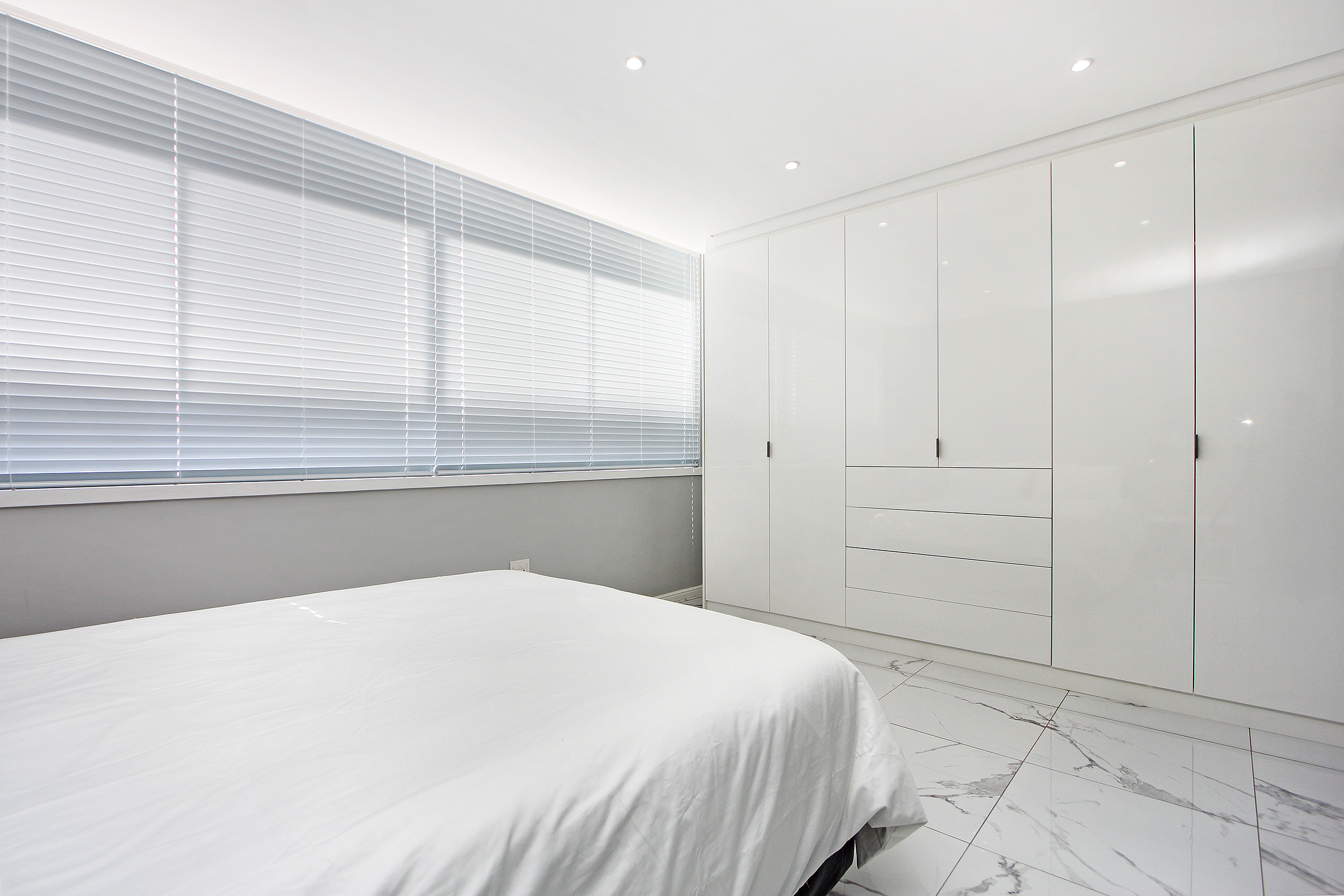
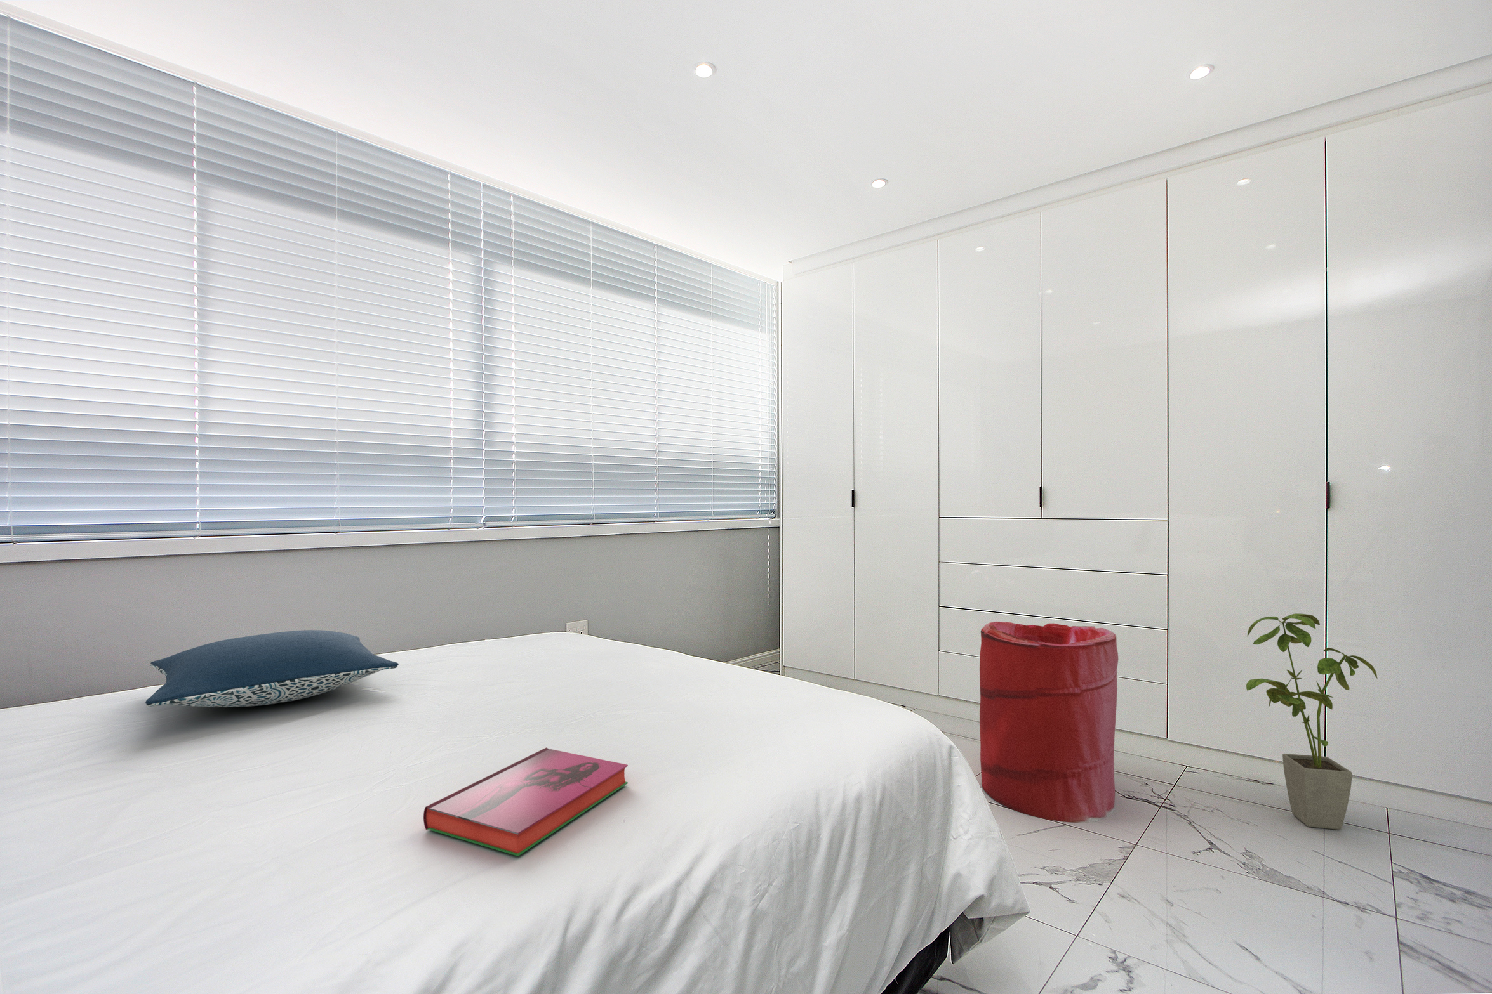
+ house plant (1294, 716)
+ laundry hamper (1046, 708)
+ hardback book (533, 794)
+ pillow (272, 665)
